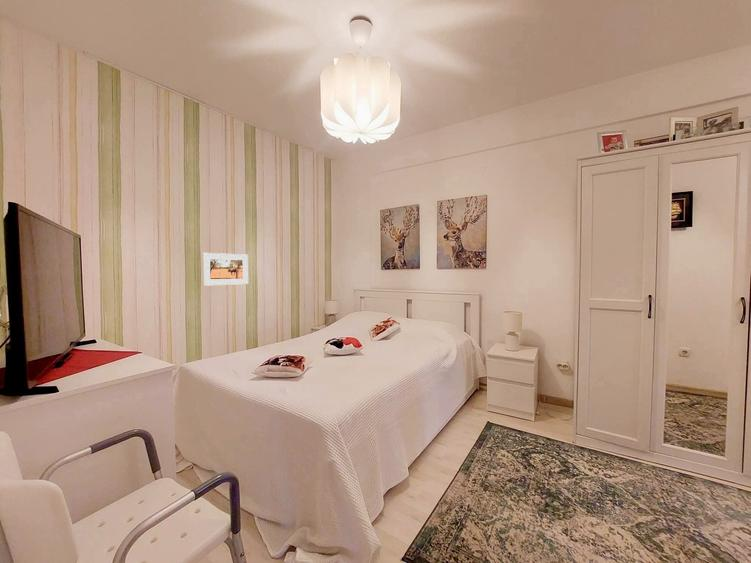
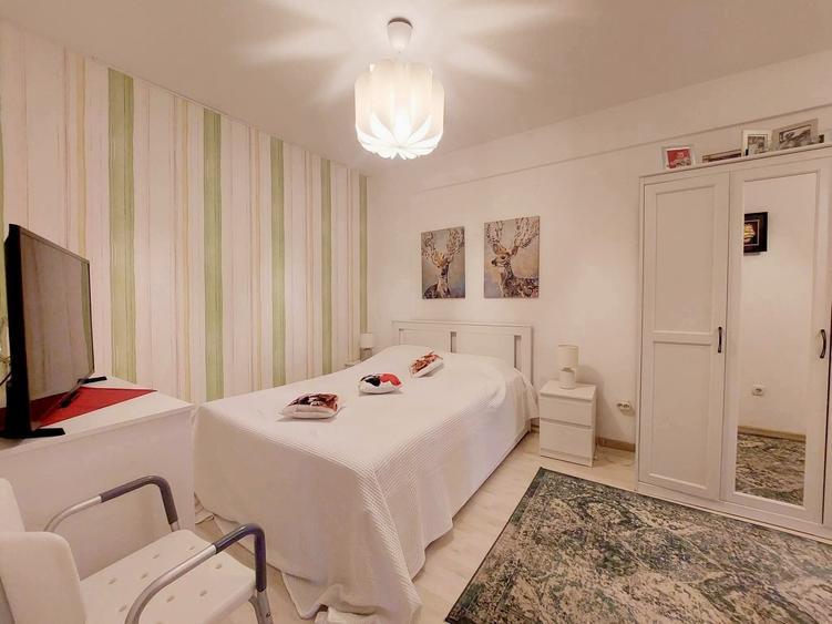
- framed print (226, 269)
